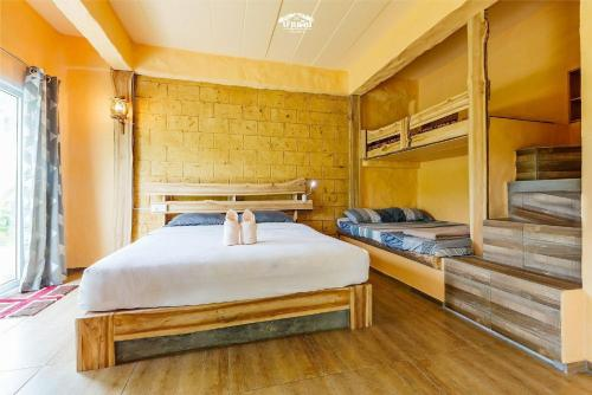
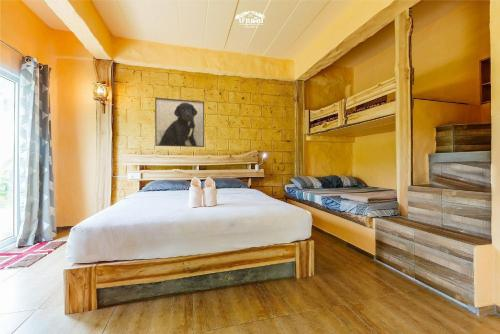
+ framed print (180, 123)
